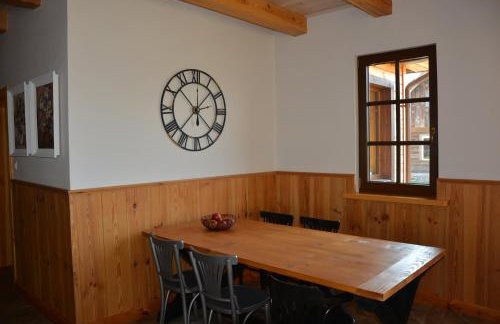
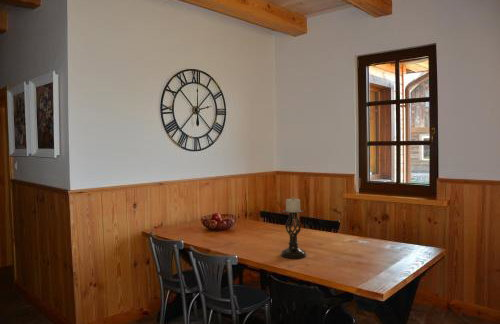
+ candle holder (293, 225)
